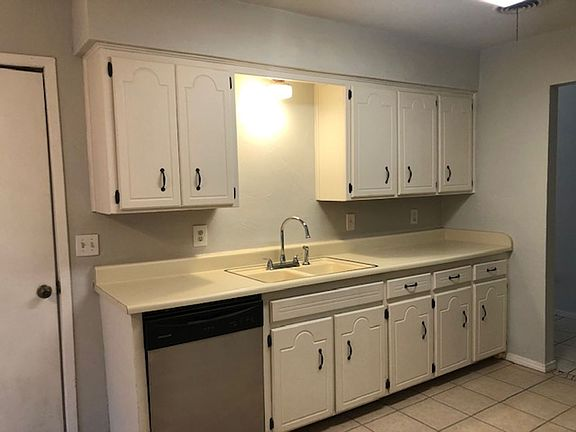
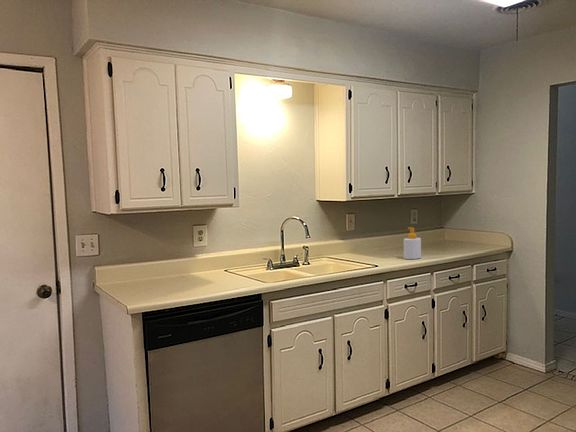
+ soap bottle (412, 243)
